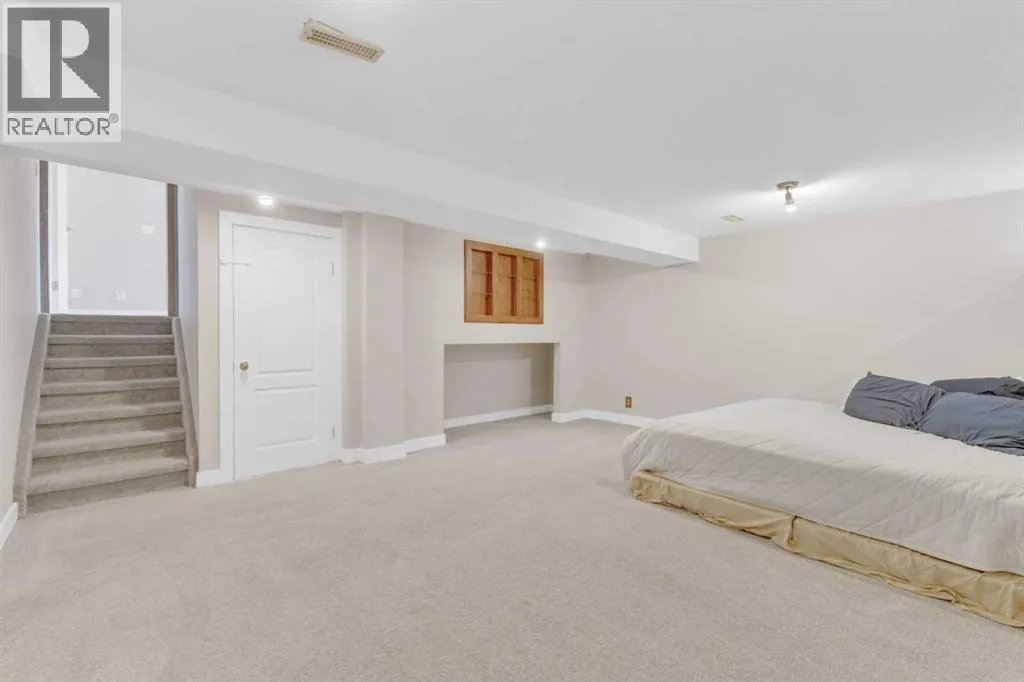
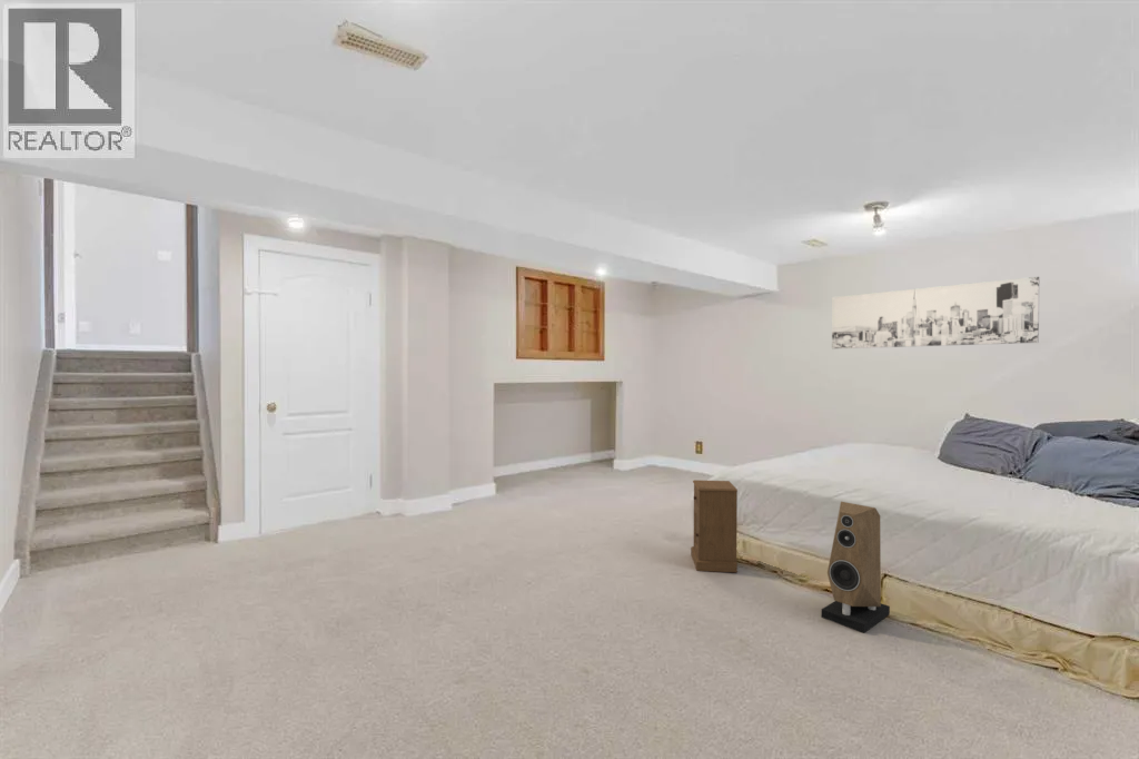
+ nightstand (713, 523)
+ speaker (855, 560)
+ wall art (923, 317)
